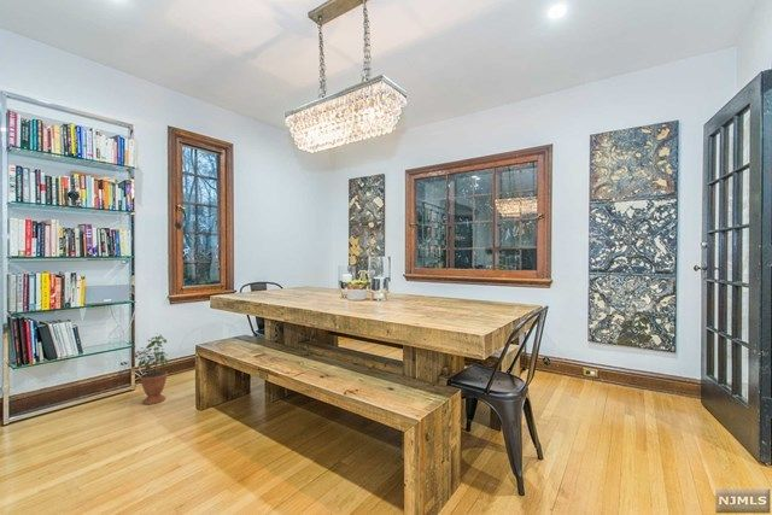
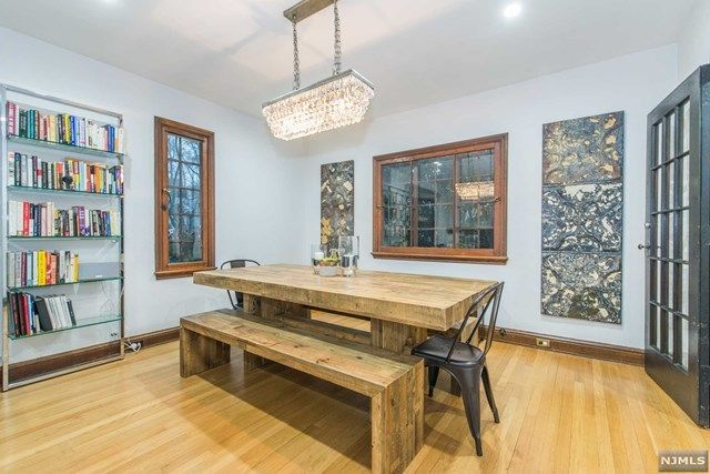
- potted plant (150, 367)
